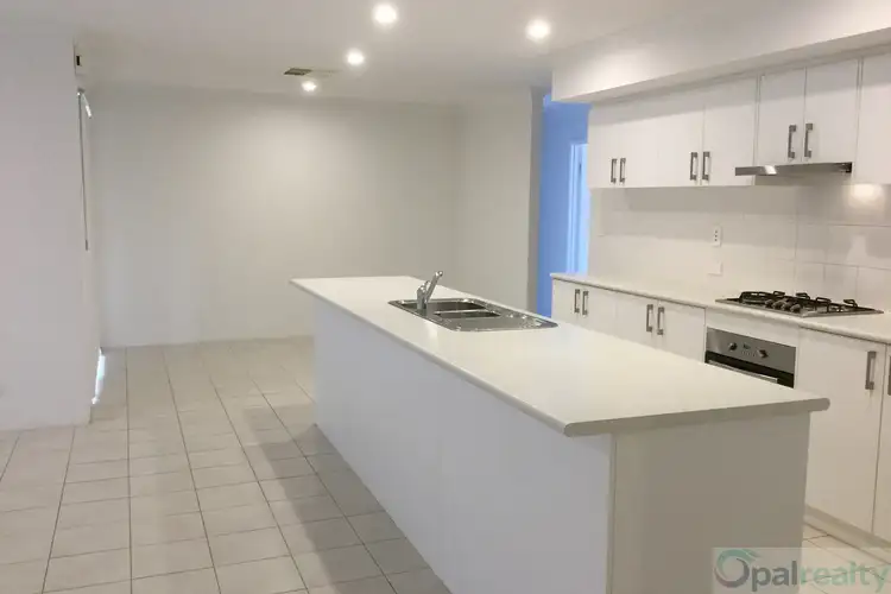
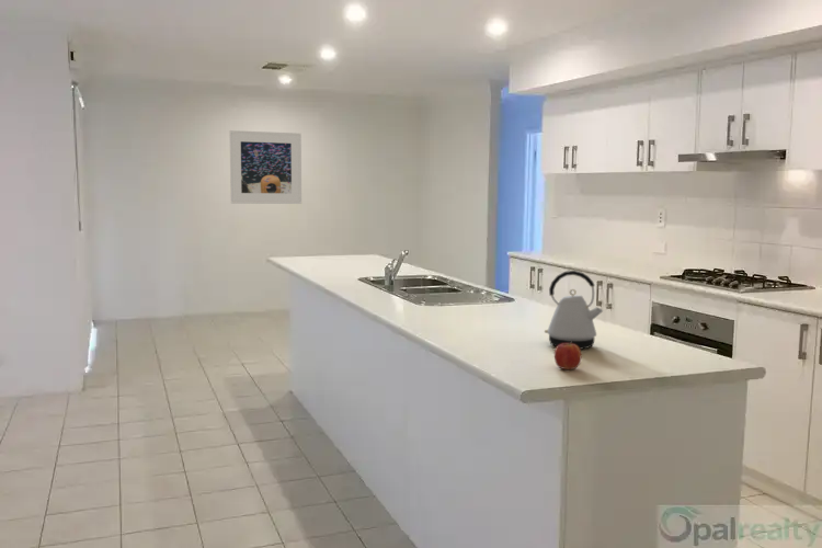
+ fruit (567, 354)
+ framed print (266, 168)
+ kettle (573, 308)
